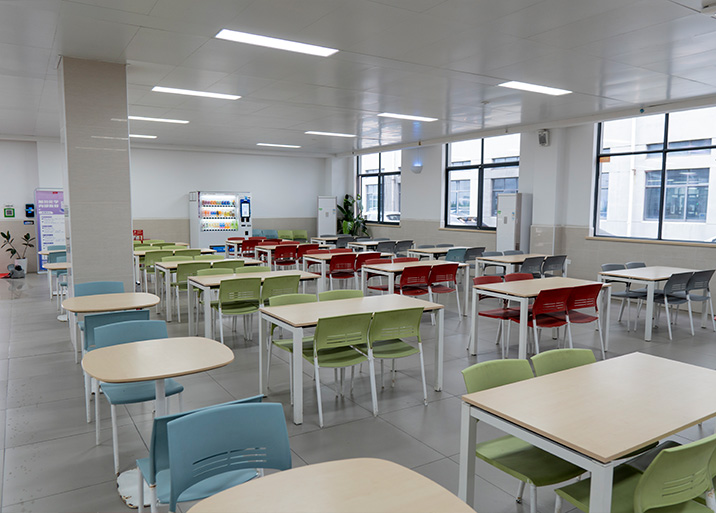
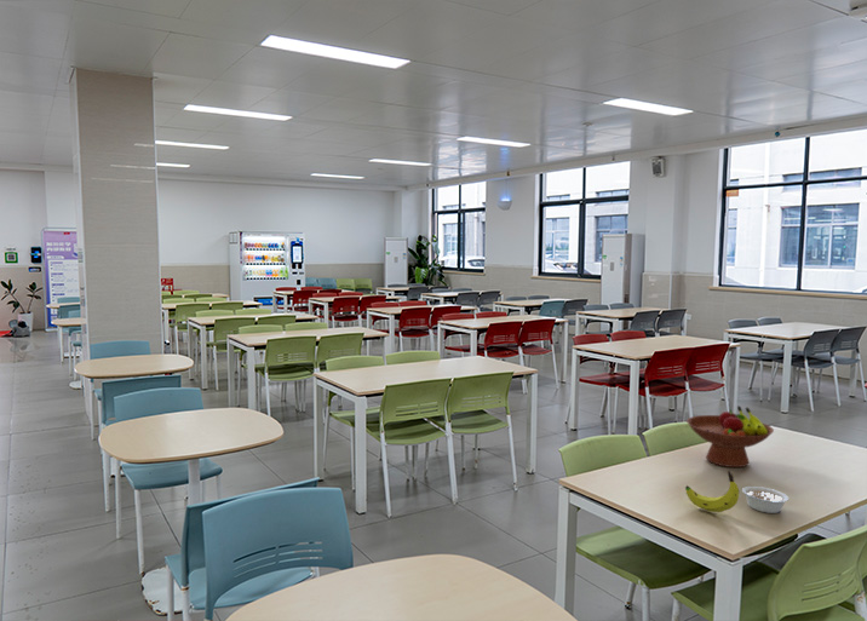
+ fruit bowl (728, 436)
+ legume (765, 499)
+ banana (711, 498)
